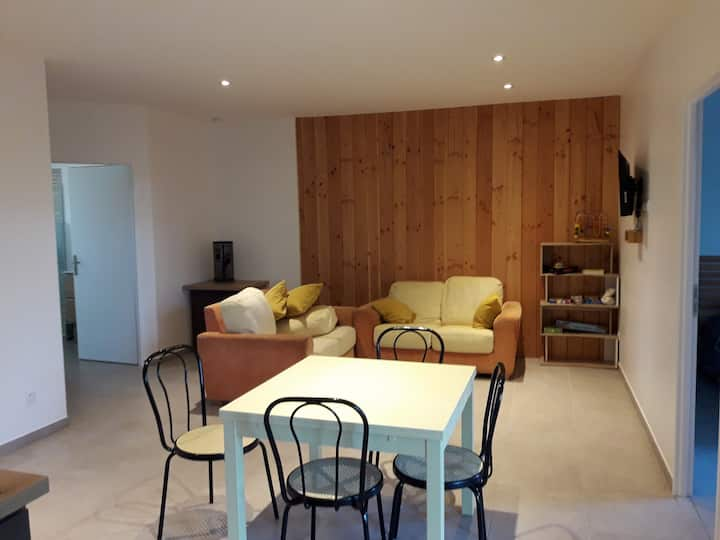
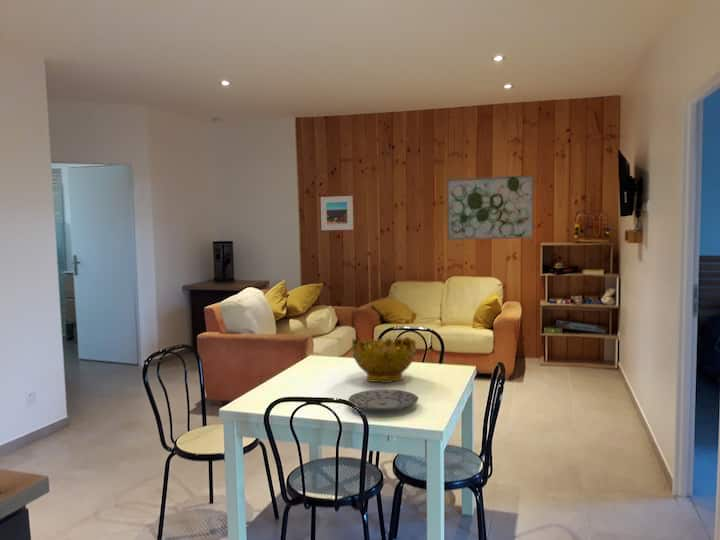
+ plate (383, 402)
+ wall art (489, 208)
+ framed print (336, 213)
+ decorative bowl (384, 358)
